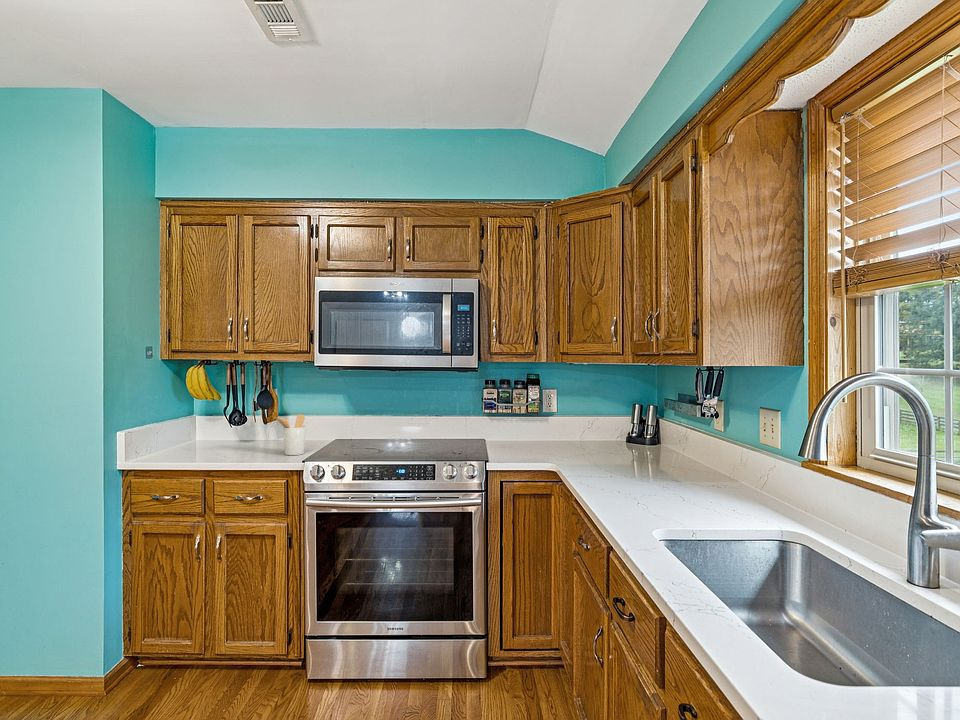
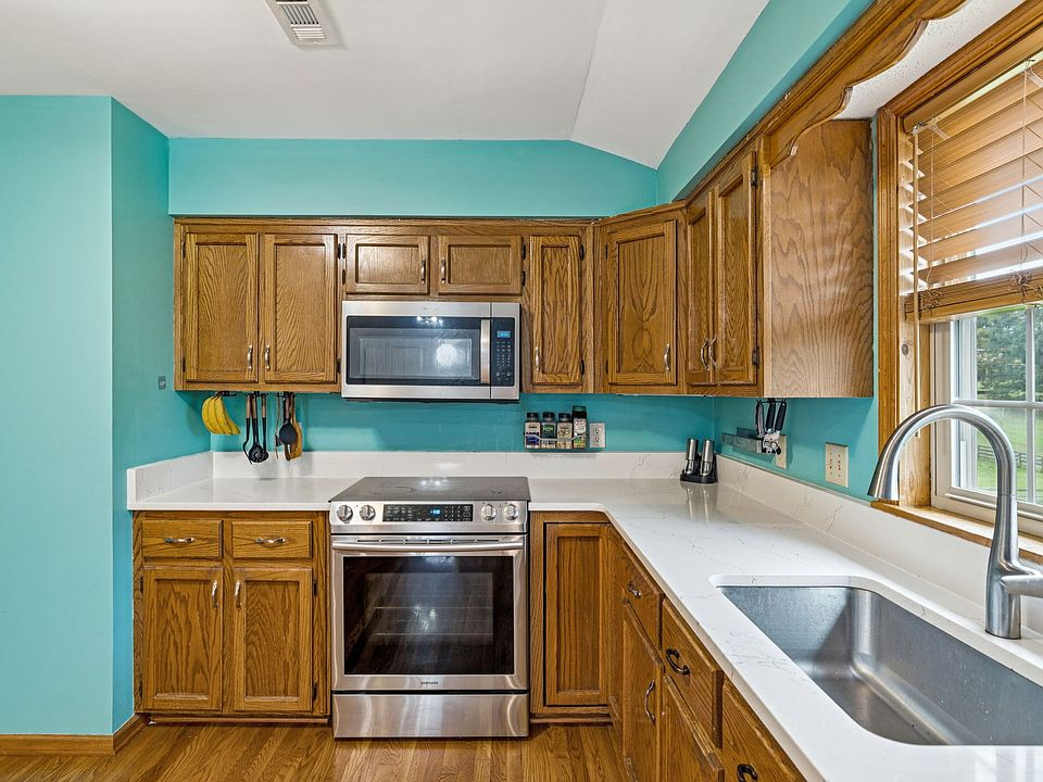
- utensil holder (289, 434)
